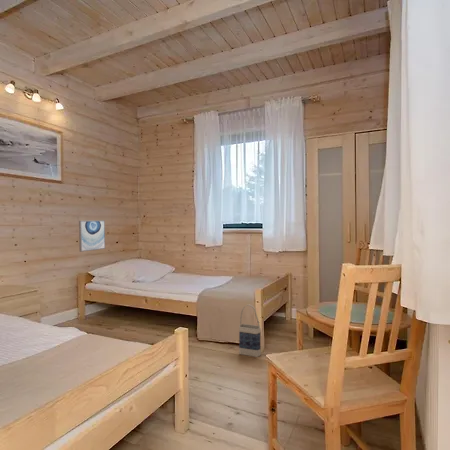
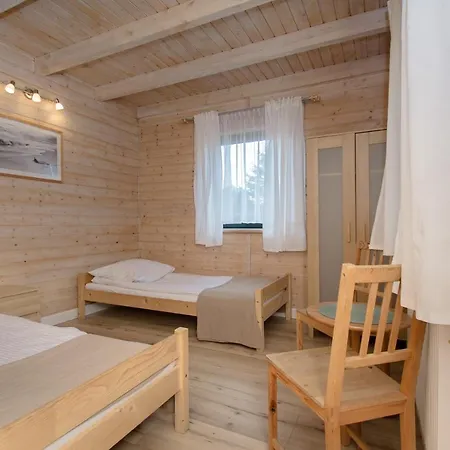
- wall art (92, 235)
- bag (249, 329)
